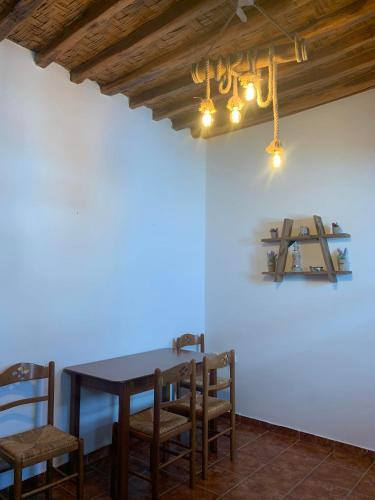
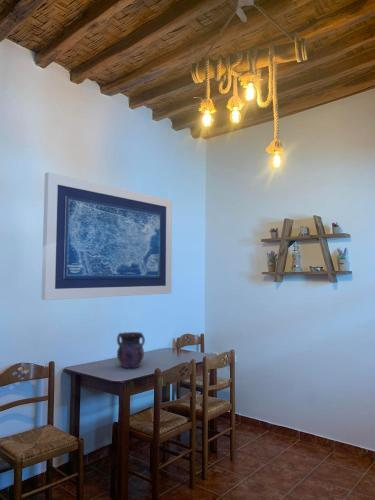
+ wall art (117, 241)
+ vase (130, 350)
